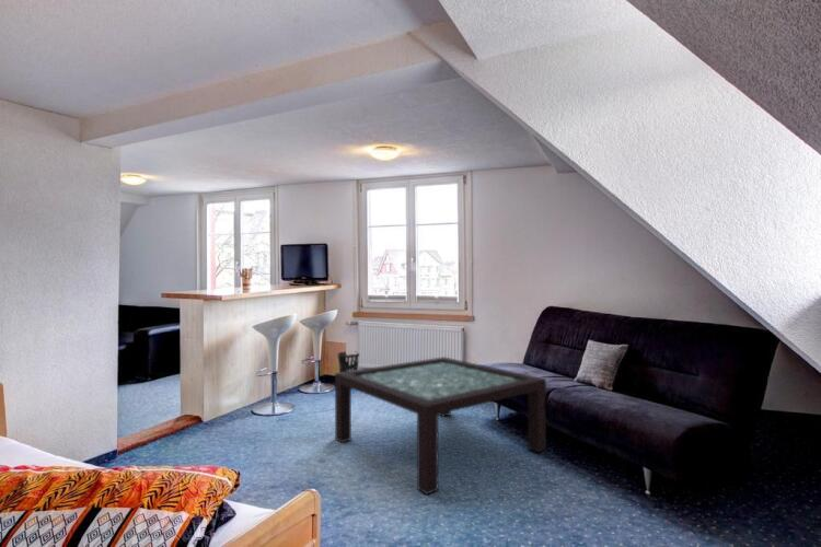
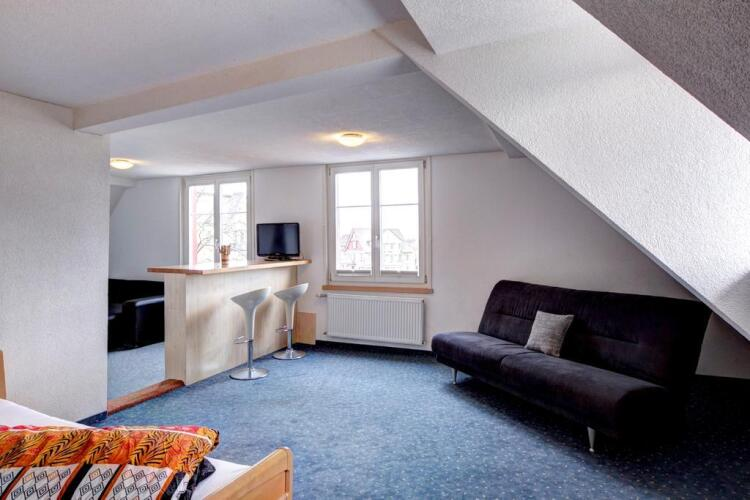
- wastebasket (348, 365)
- coffee table (437, 410)
